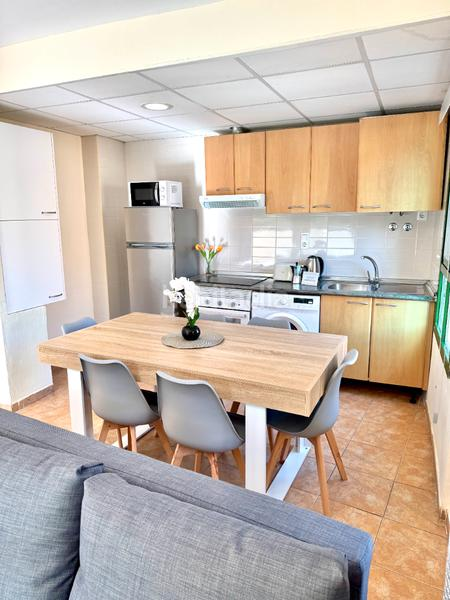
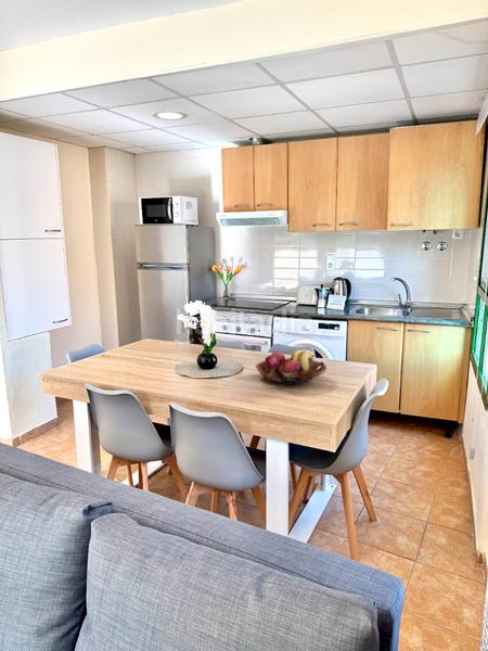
+ fruit basket (292, 365)
